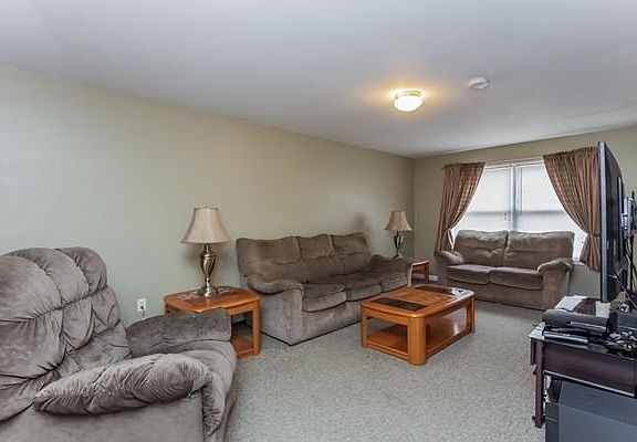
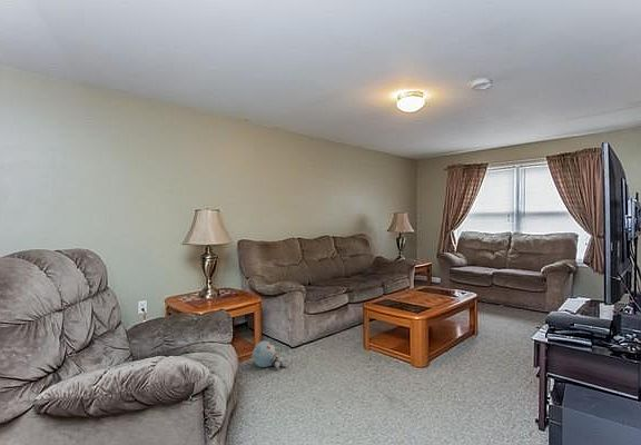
+ plush toy (270, 354)
